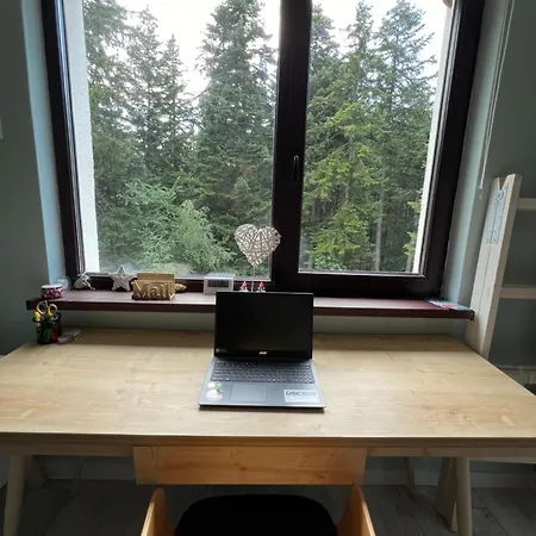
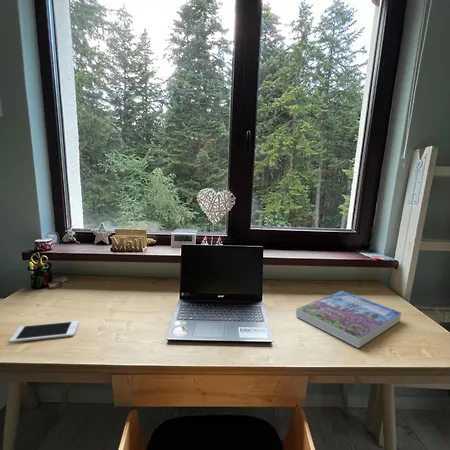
+ book (348, 314)
+ cell phone (46, 330)
